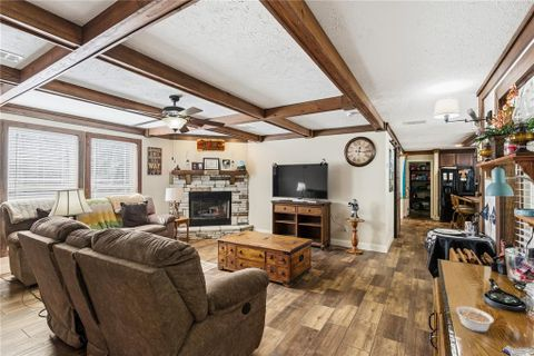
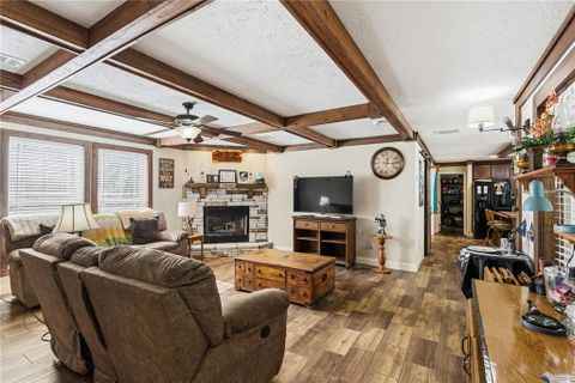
- legume (474, 319)
